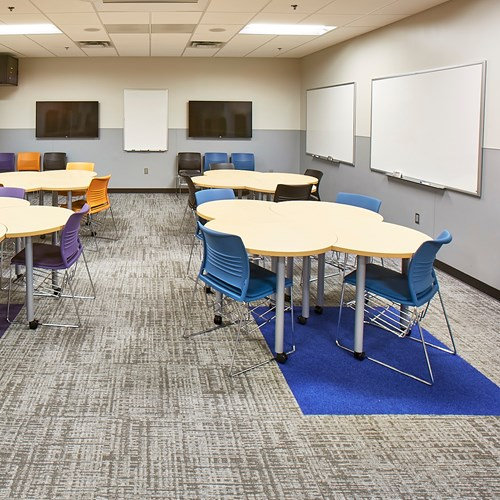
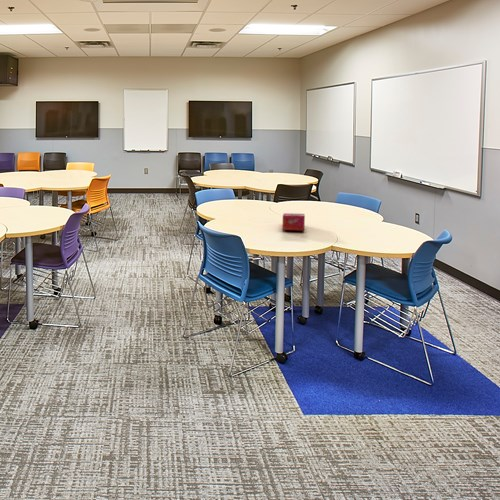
+ tissue box (293, 221)
